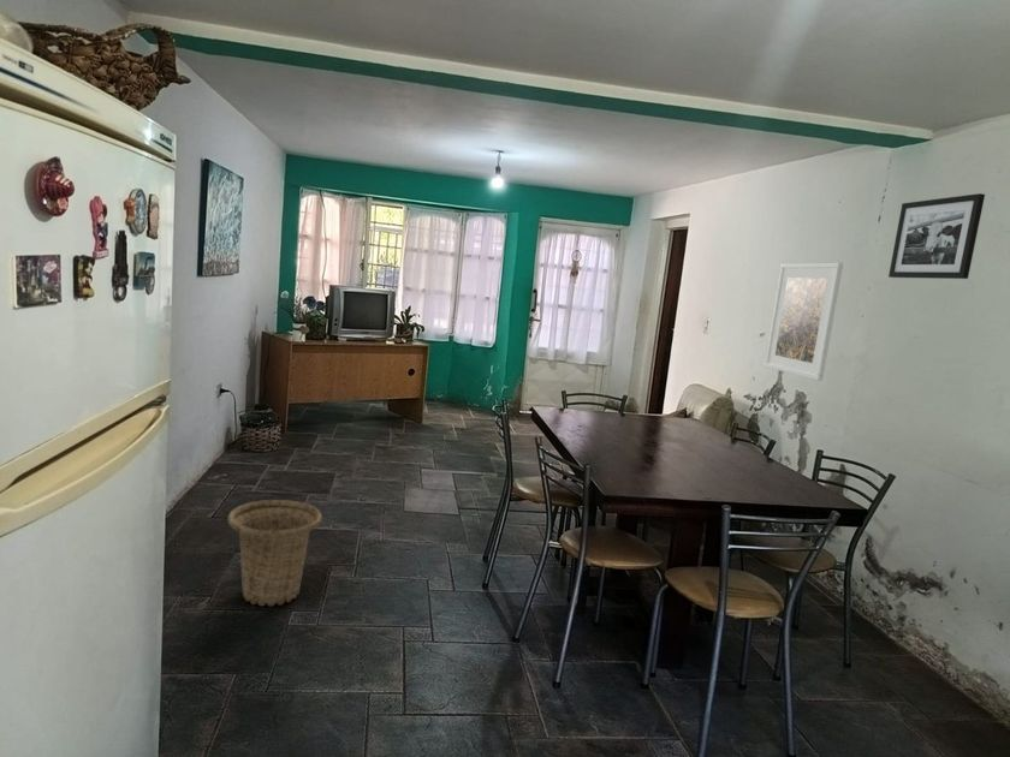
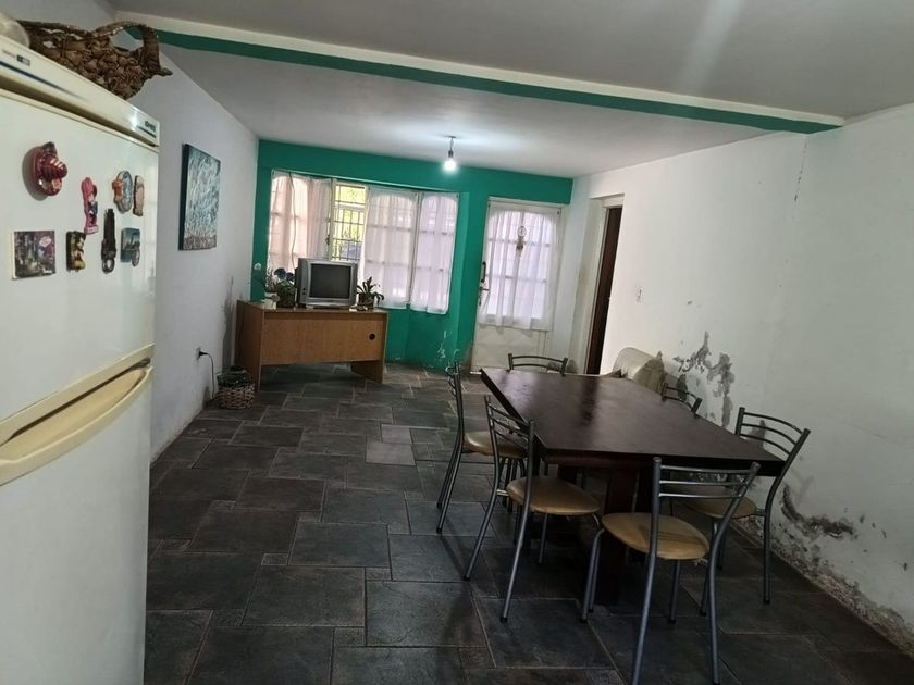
- basket (273, 554)
- picture frame (933, 238)
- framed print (800, 318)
